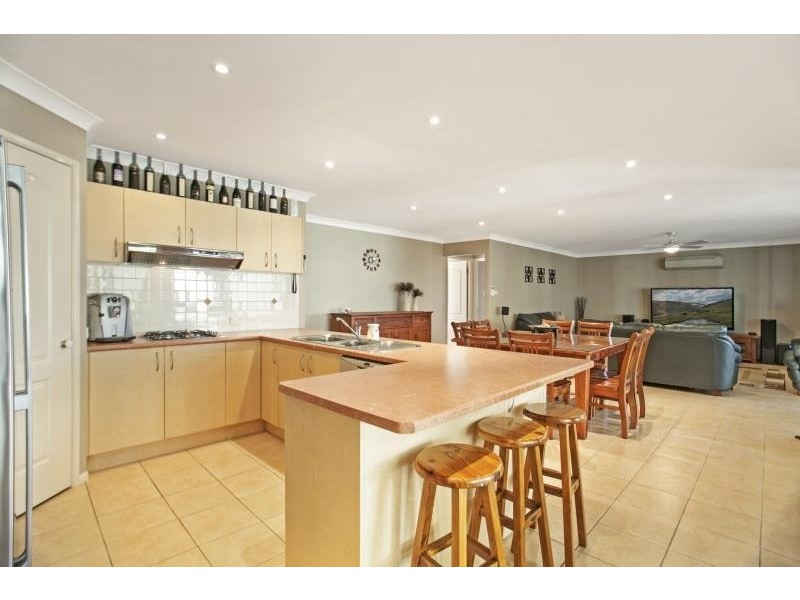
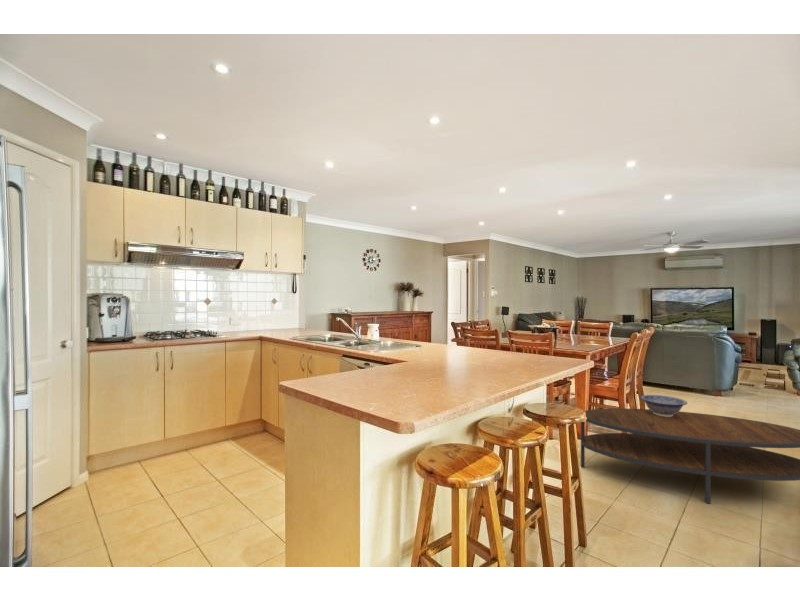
+ decorative bowl (663, 406)
+ coffee table (688, 451)
